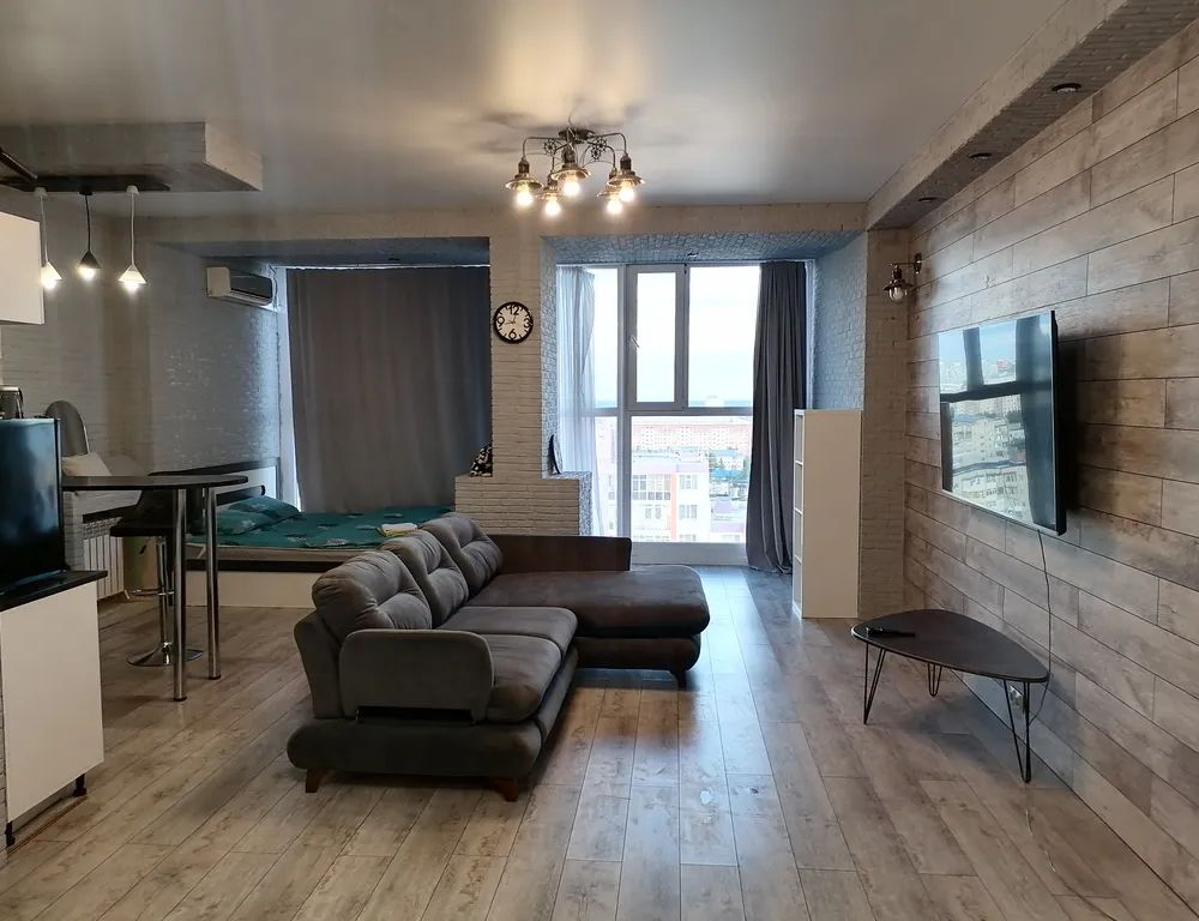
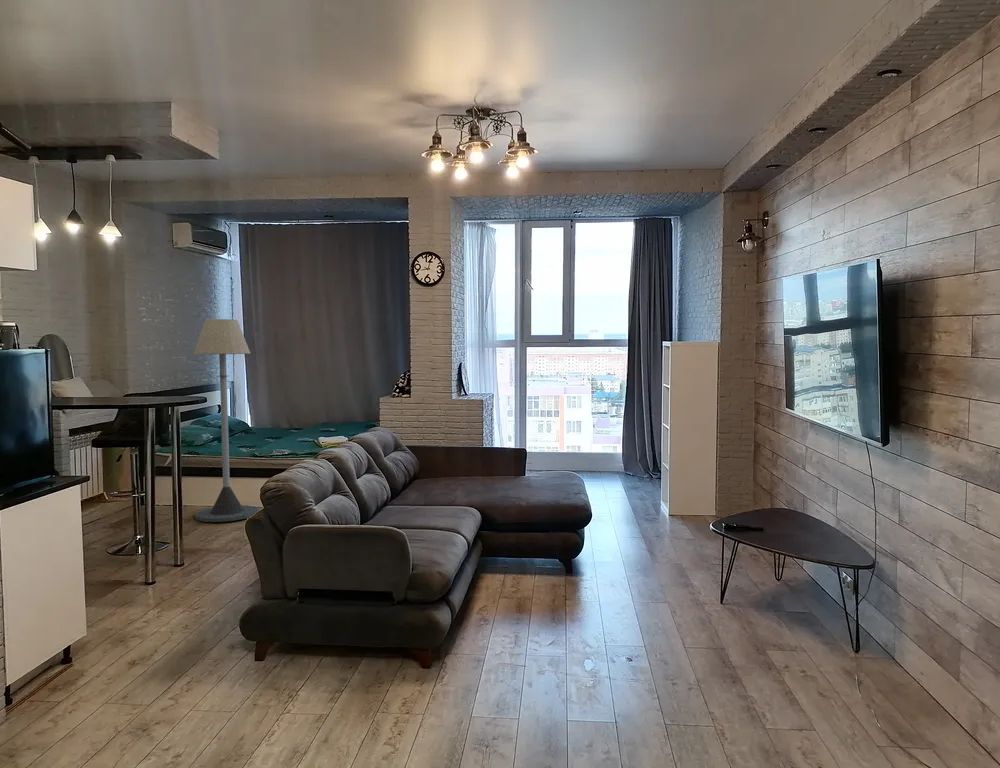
+ floor lamp (224, 417)
